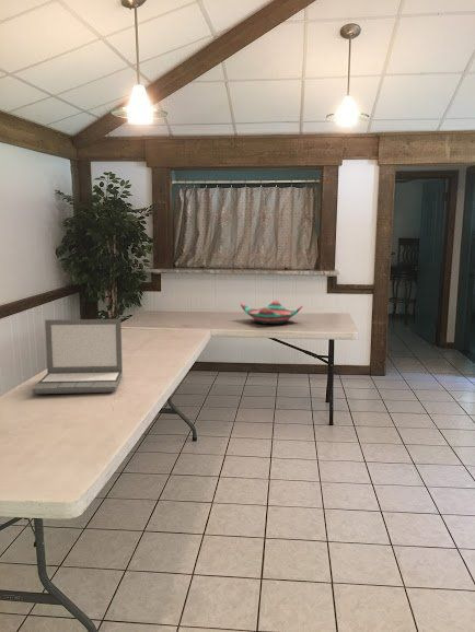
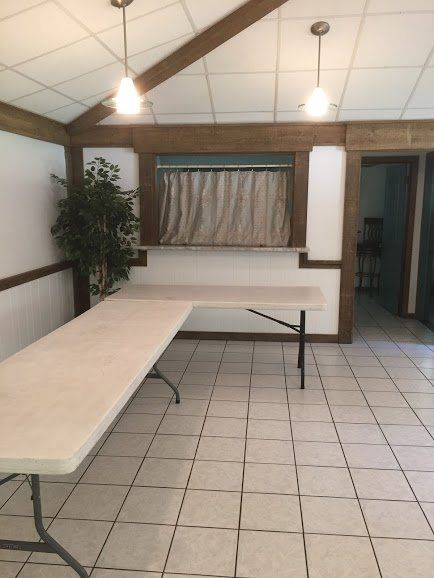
- decorative bowl (270, 313)
- laptop (79, 354)
